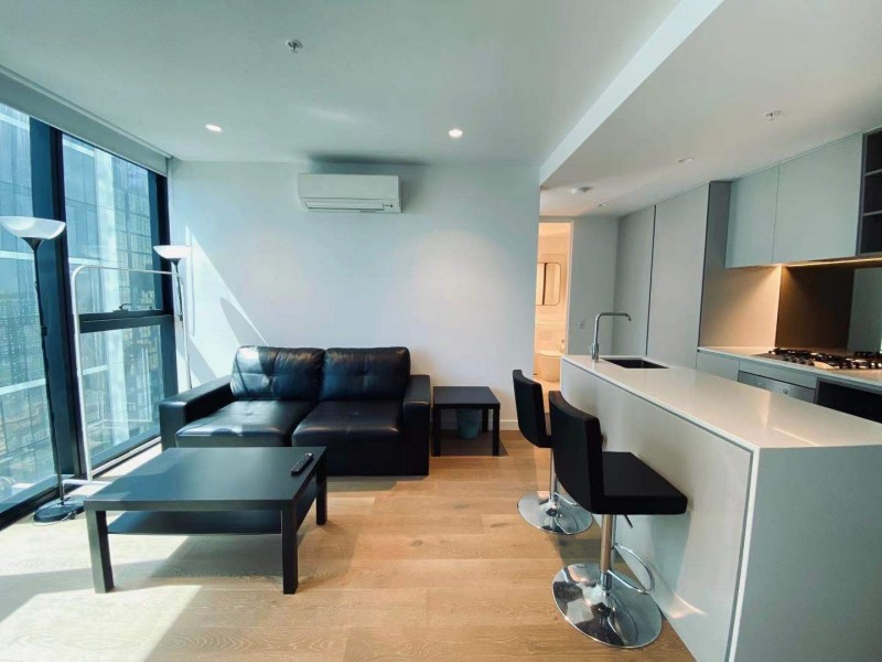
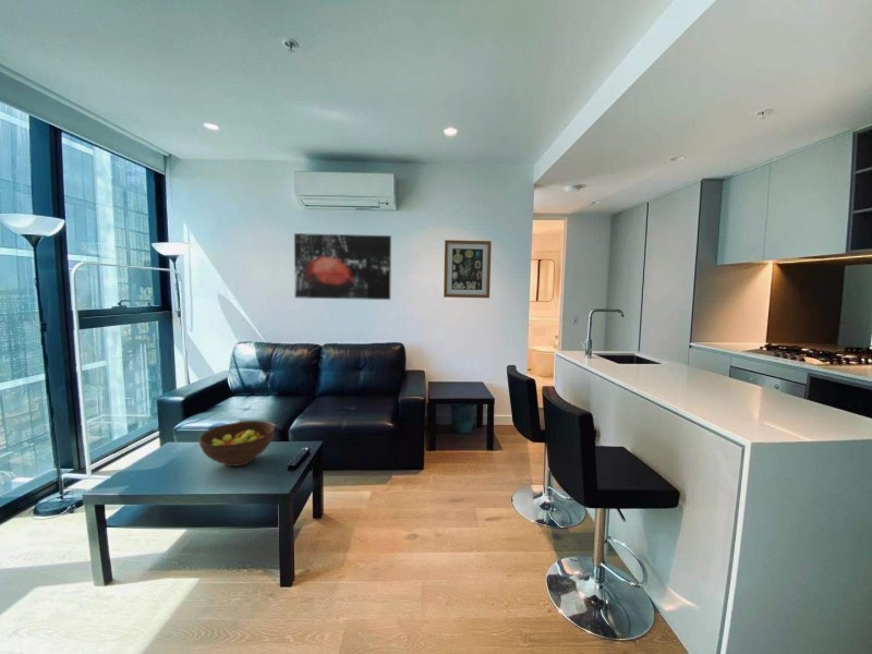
+ fruit bowl (239, 446)
+ wall art (342, 267)
+ wall art (467, 269)
